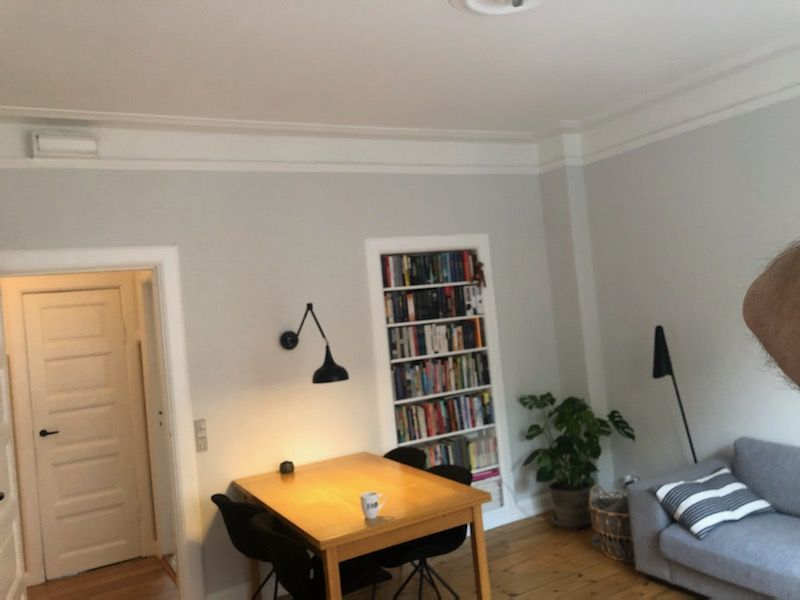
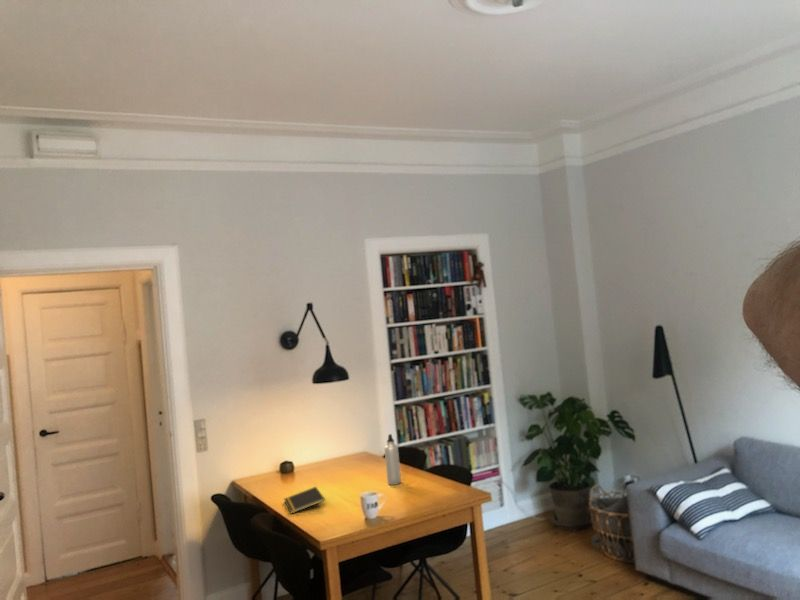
+ water bottle (392, 458)
+ notepad (303, 499)
